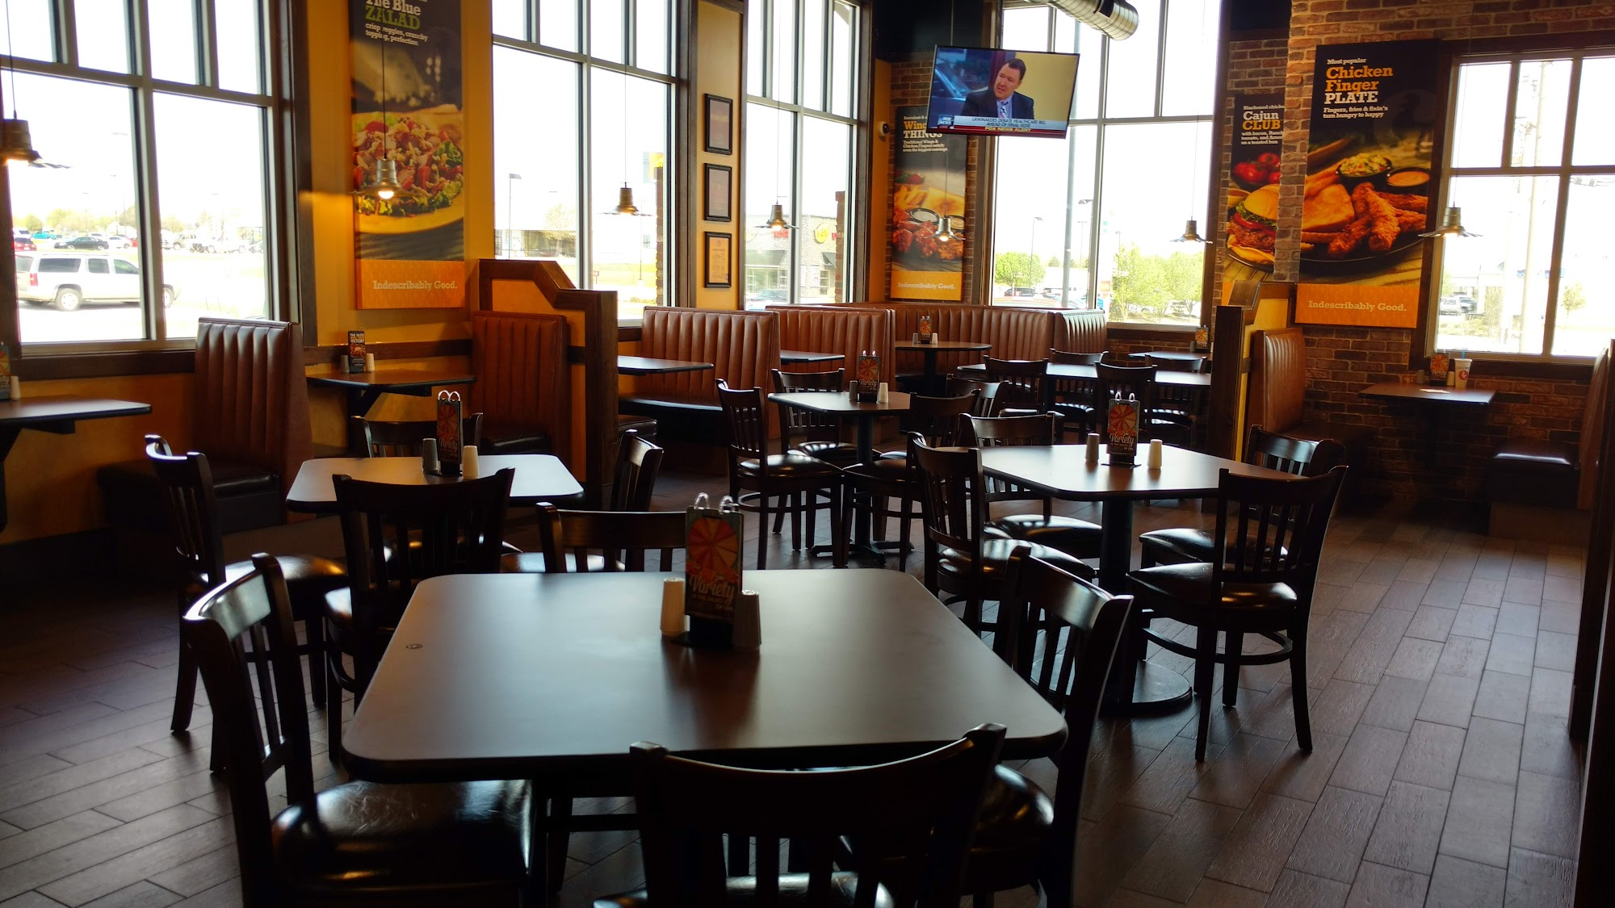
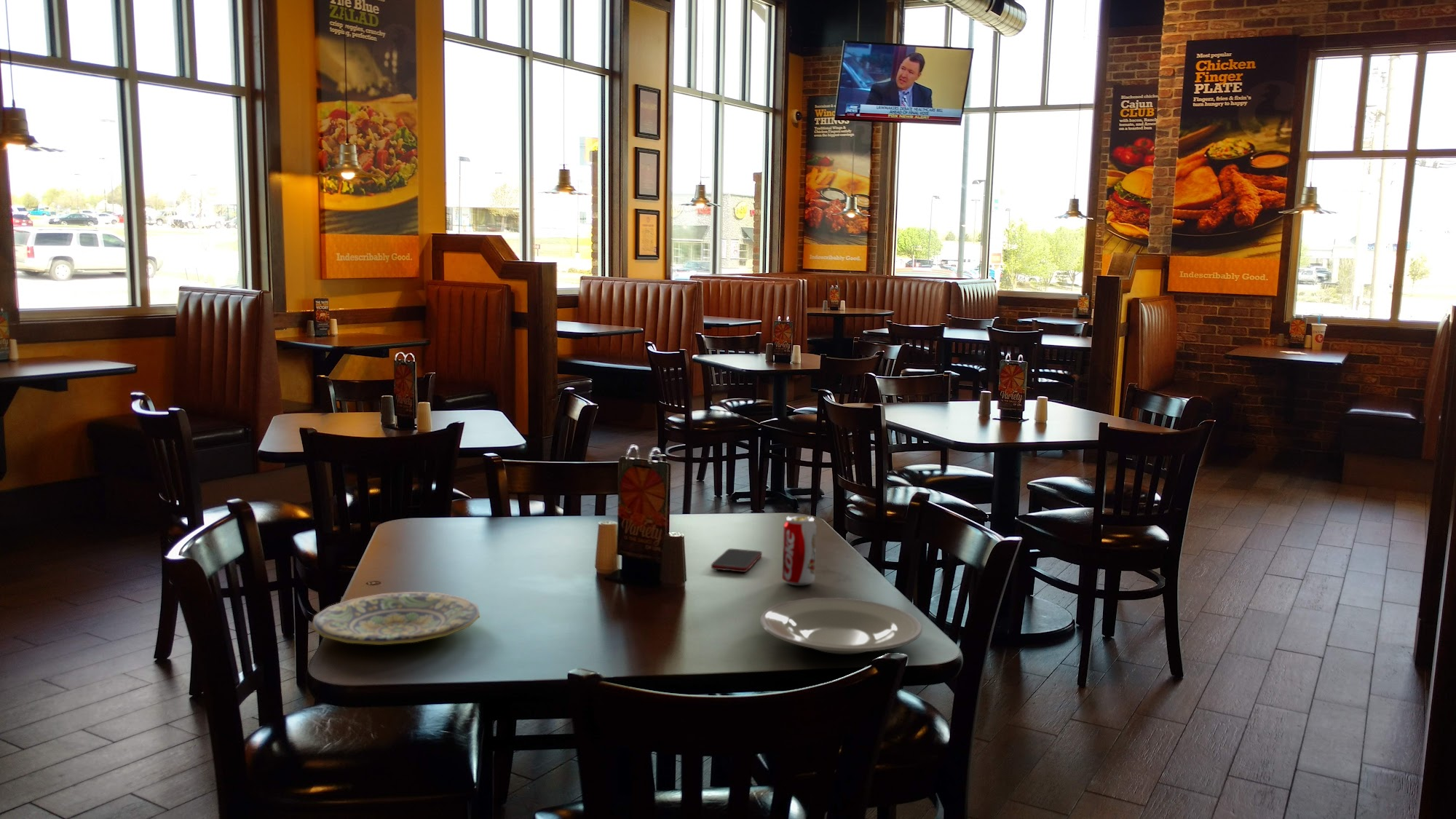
+ plate (840, 631)
+ plate (397, 623)
+ beverage can (799, 550)
+ cell phone (737, 560)
